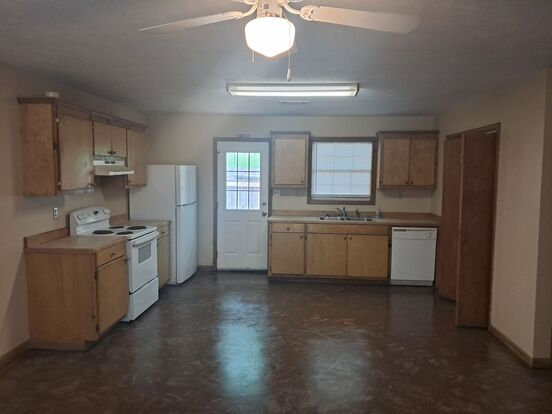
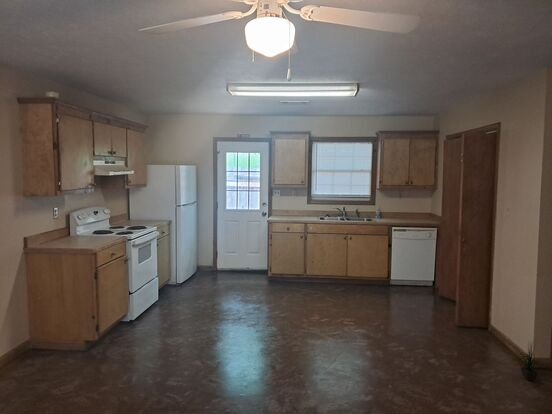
+ potted plant (528, 357)
